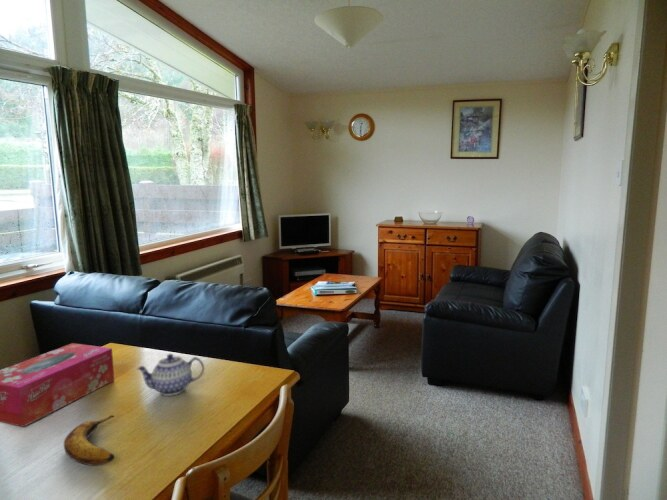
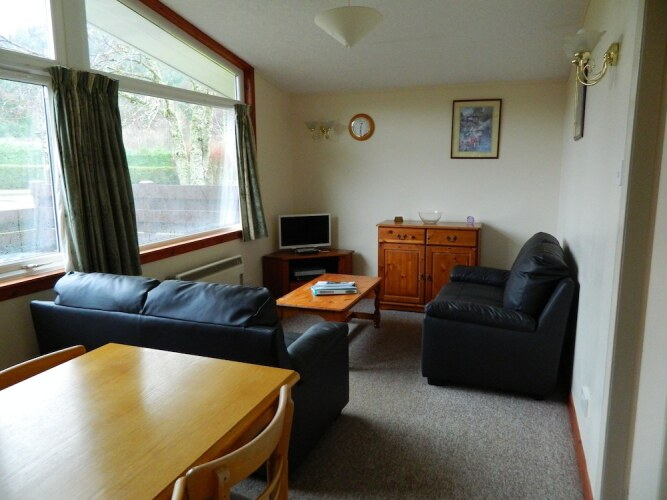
- teapot (171, 372)
- banana (92, 444)
- tissue box (50, 380)
